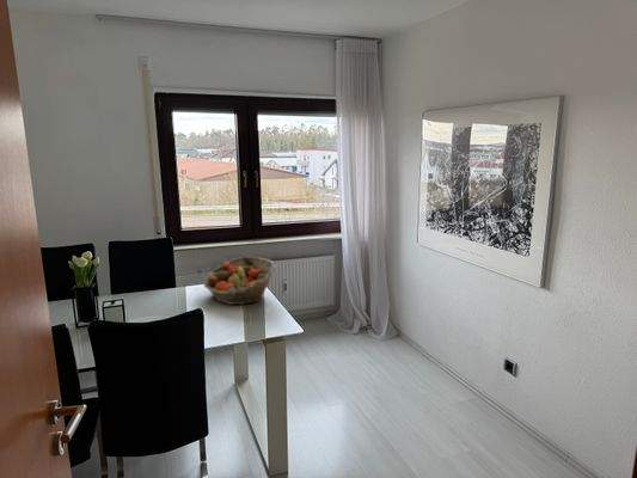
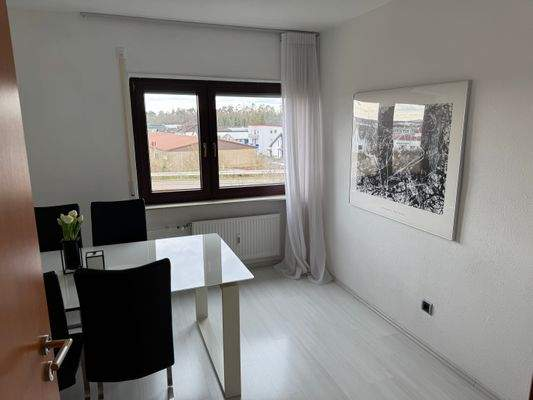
- fruit basket (239, 280)
